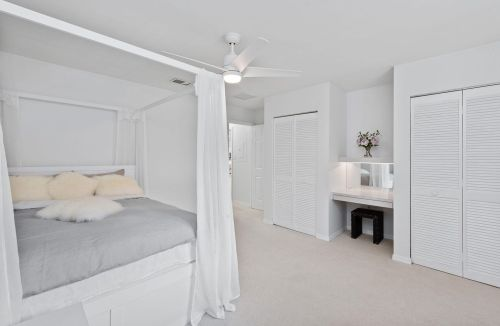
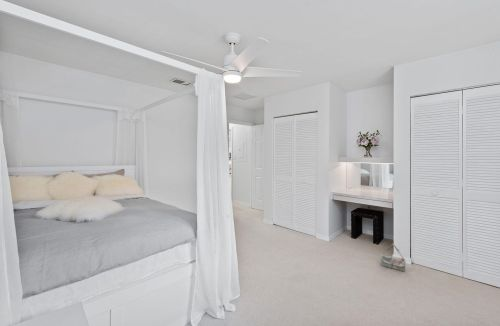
+ bag (392, 256)
